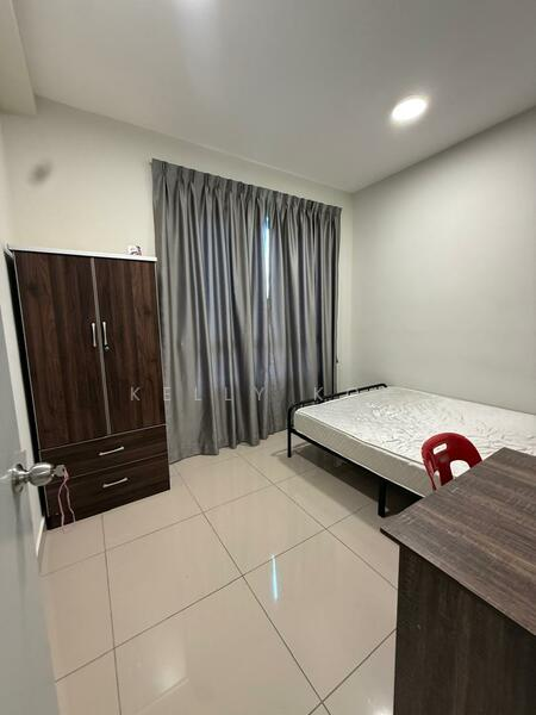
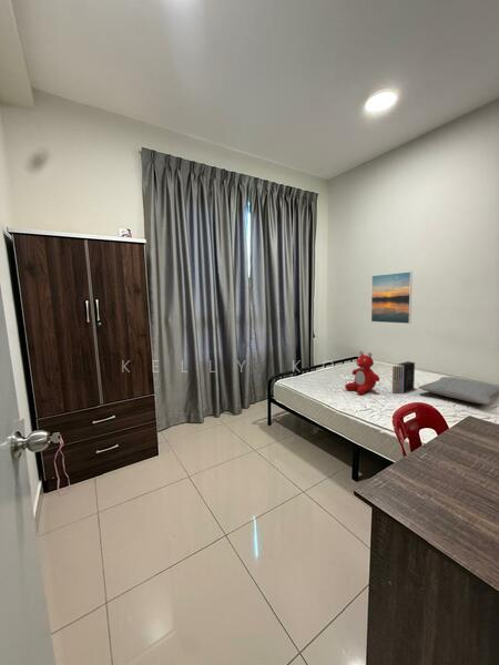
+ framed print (389, 298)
+ teddy bear (360, 371)
+ pillow (462, 388)
+ book (403, 377)
